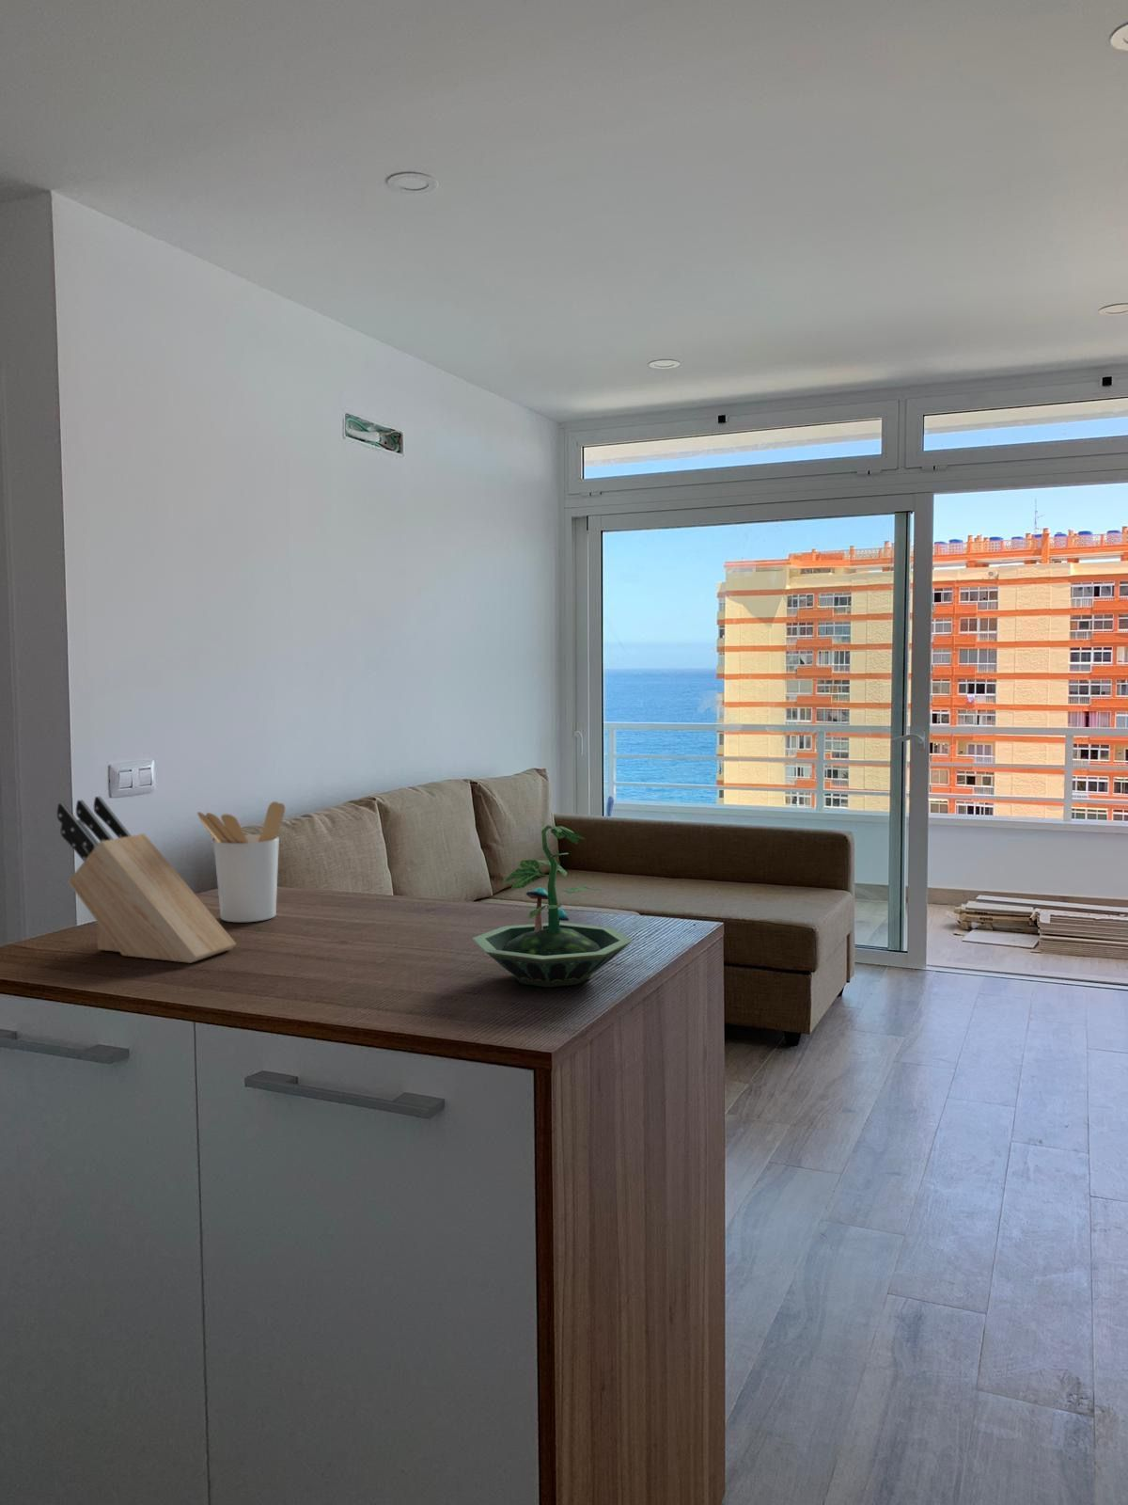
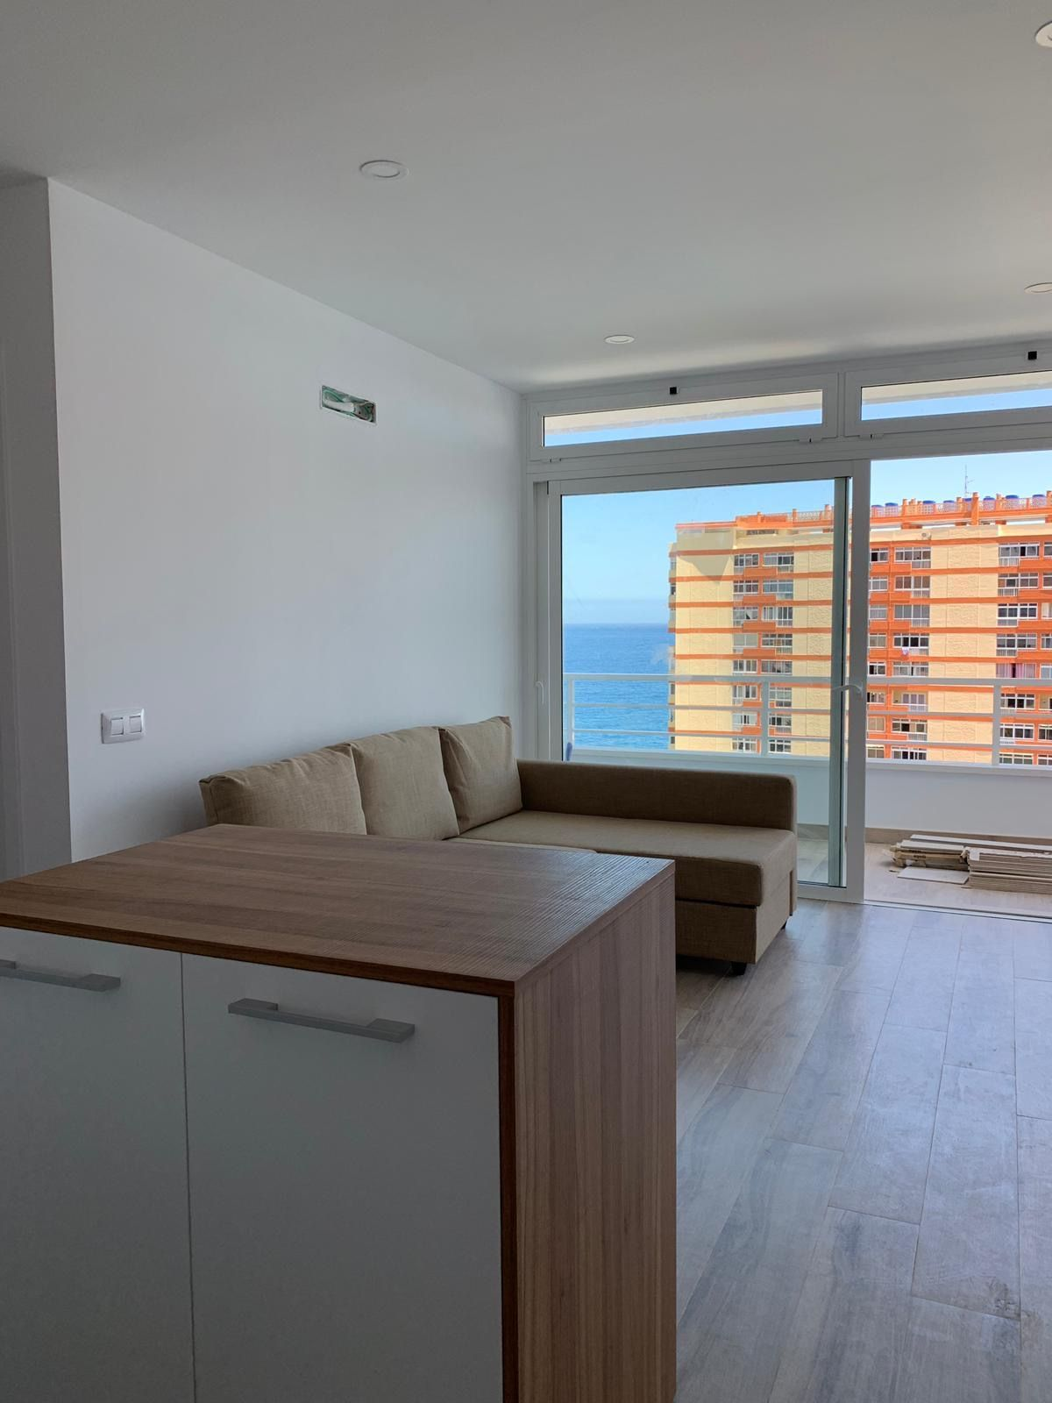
- knife block (139, 875)
- terrarium (551, 854)
- utensil holder (238, 860)
